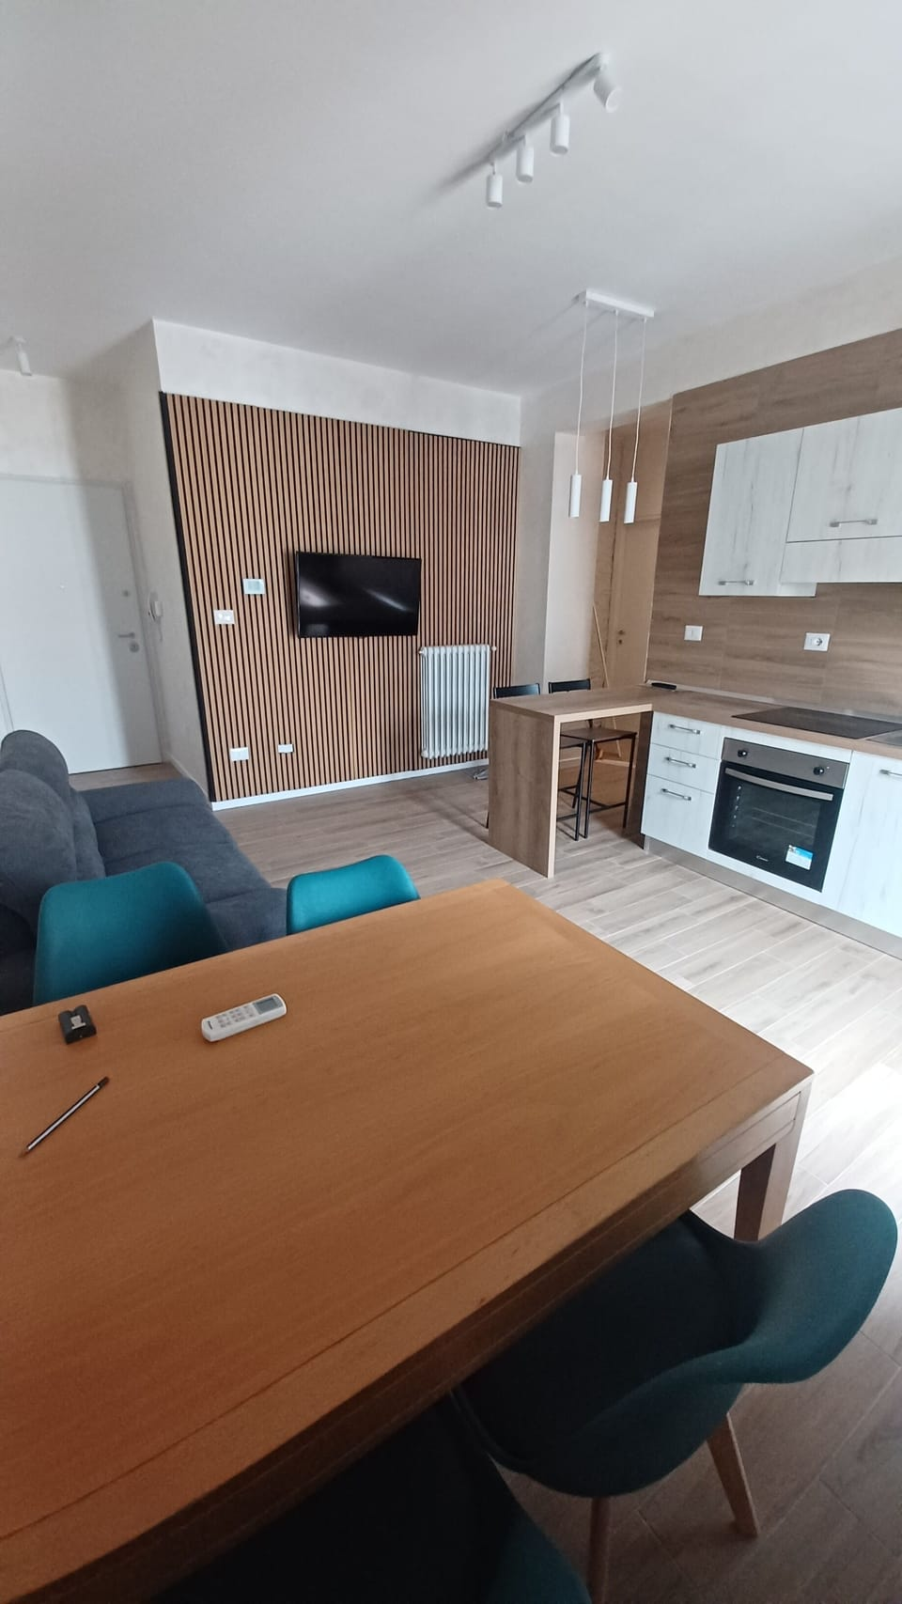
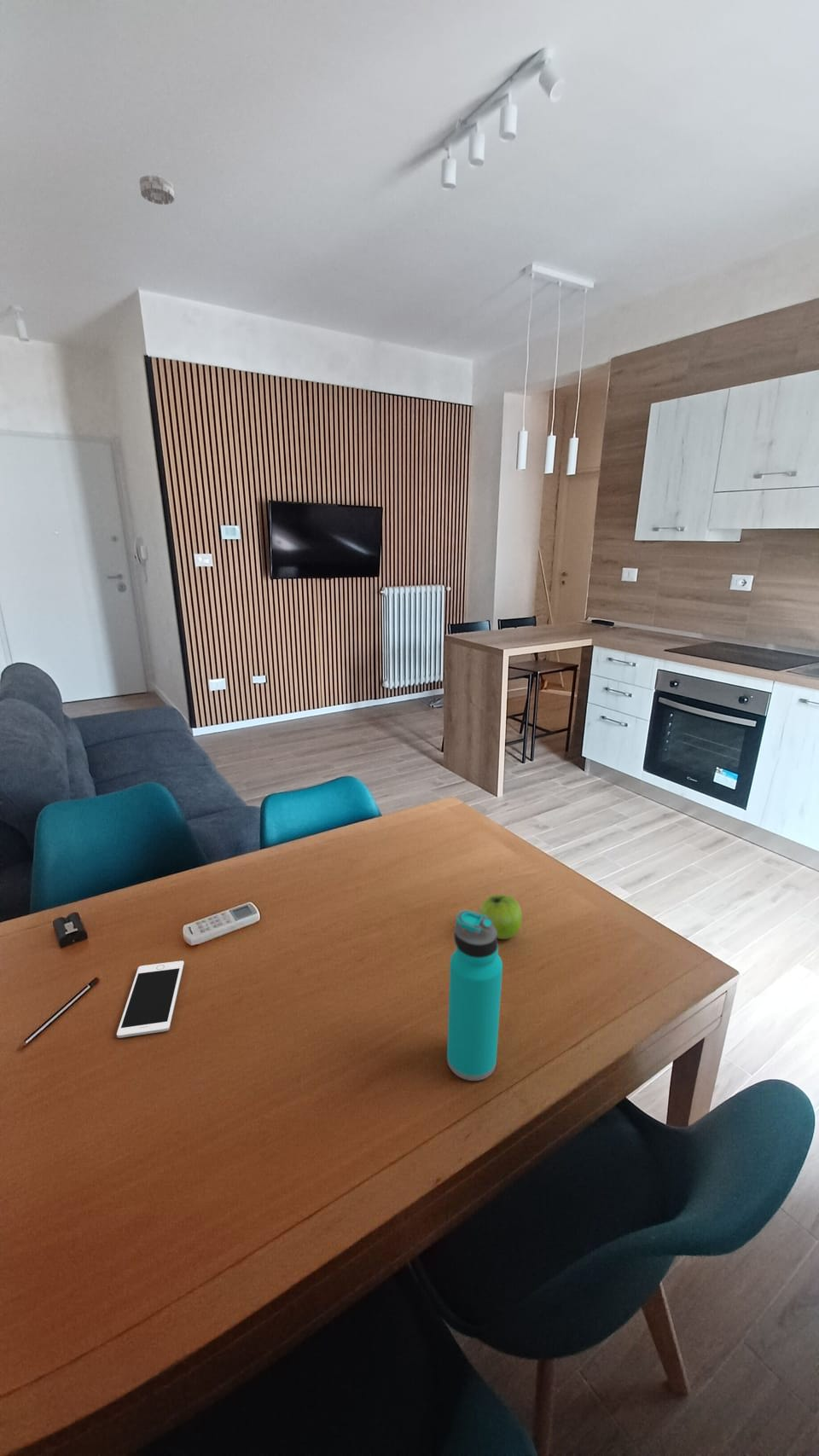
+ water bottle (474, 992)
+ smoke detector (156, 189)
+ cell phone (153, 996)
+ fruit (501, 915)
